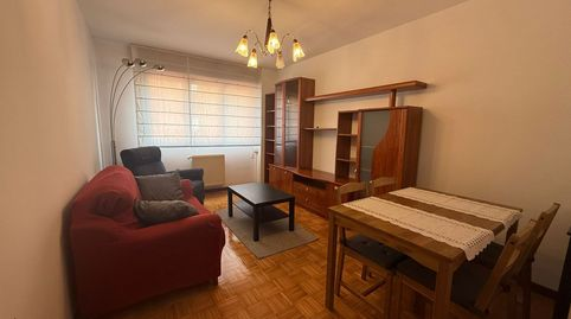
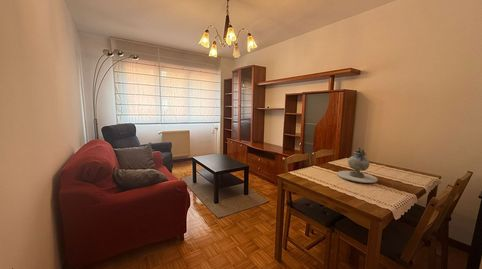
+ decorative vase (357, 162)
